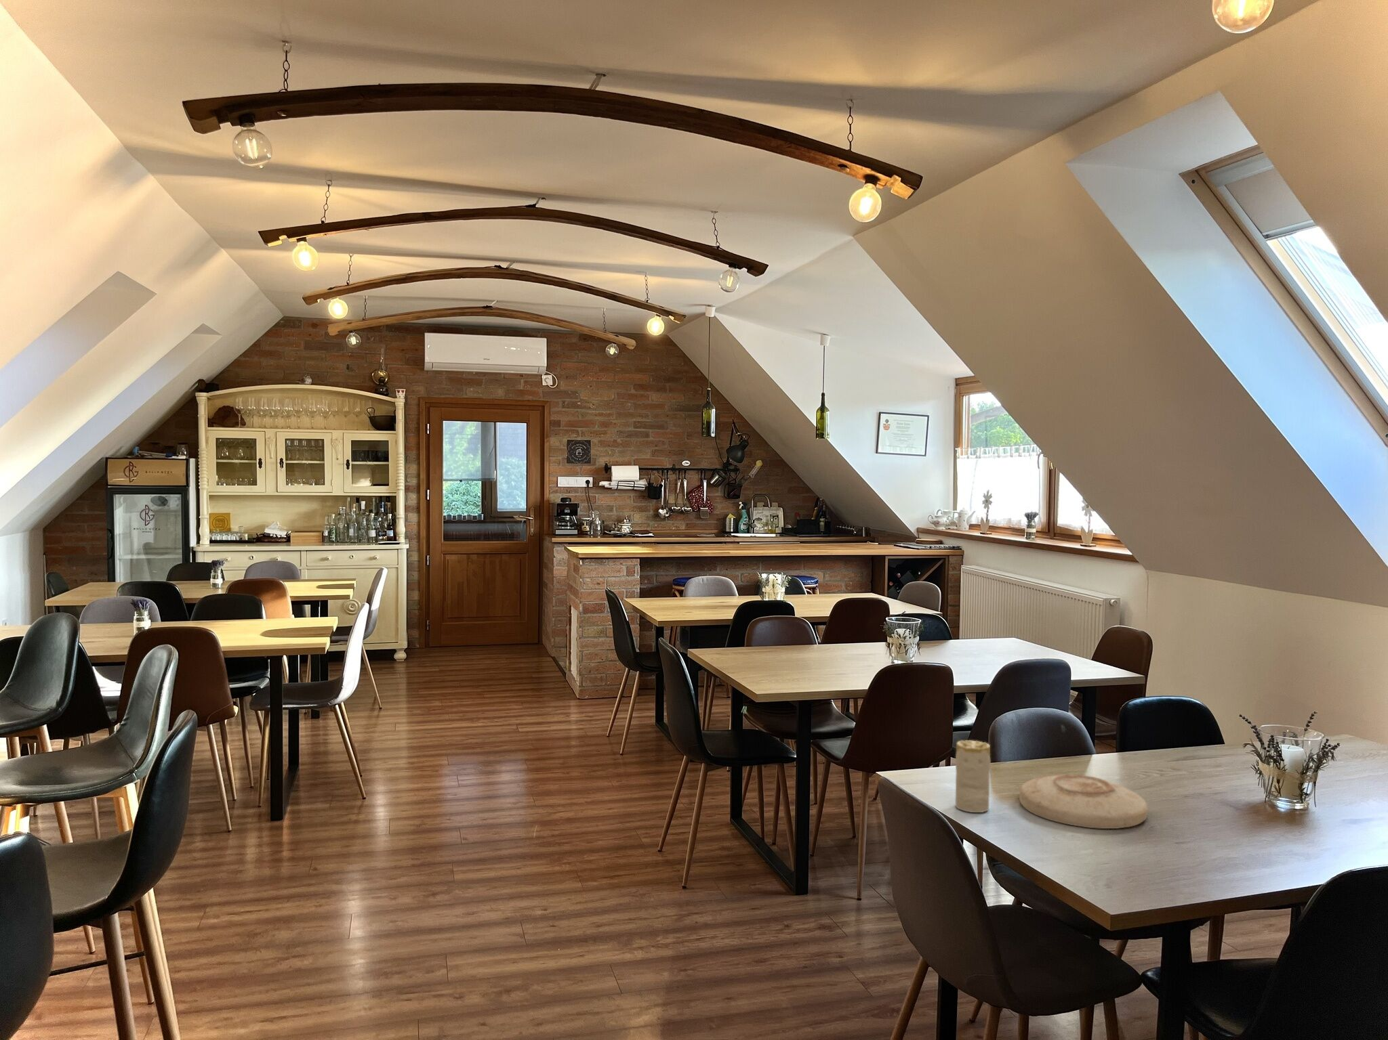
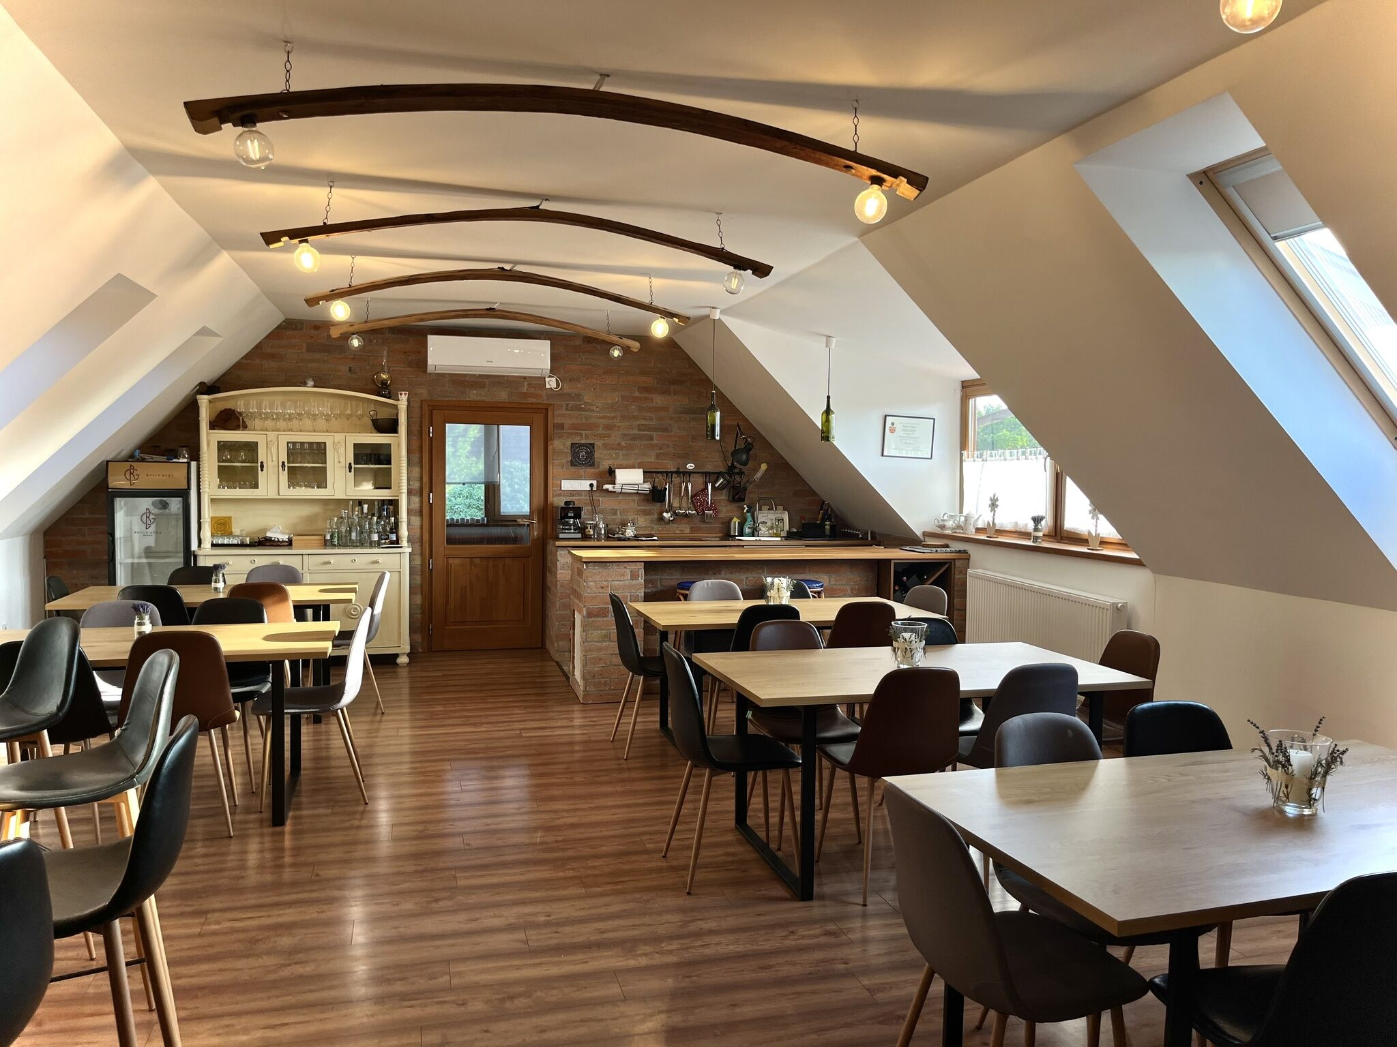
- plate (1082, 795)
- candle (973, 776)
